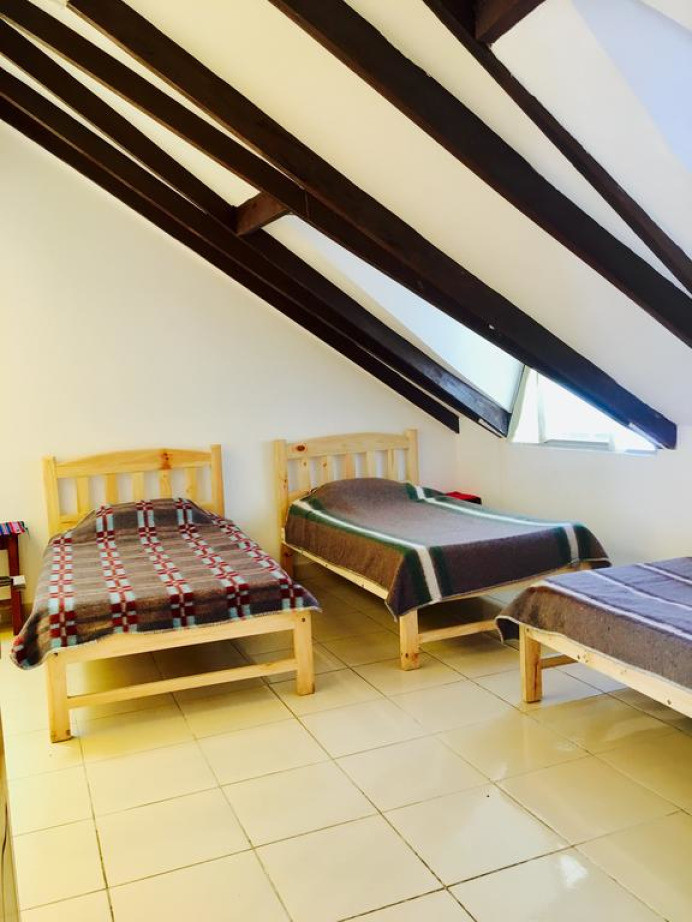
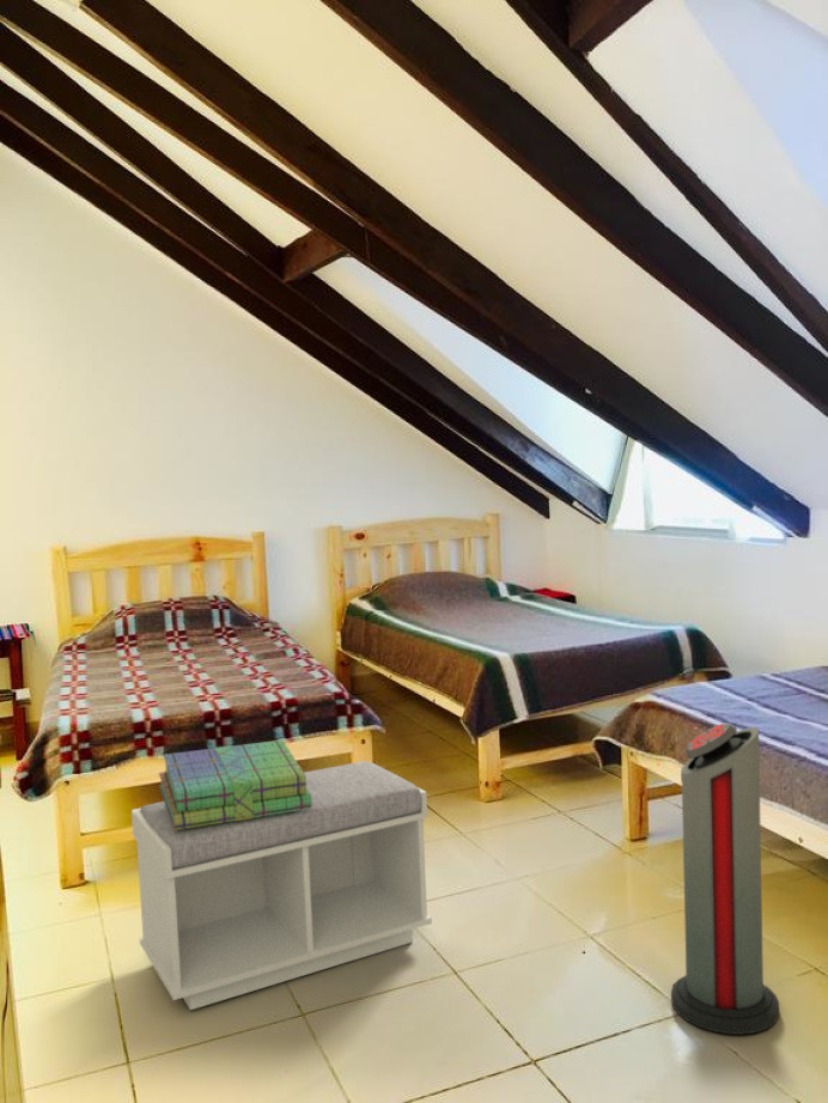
+ stack of books (232, 786)
+ air purifier (722, 866)
+ bench (284, 872)
